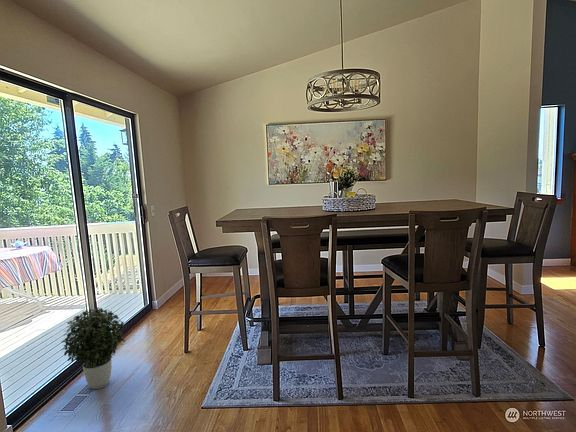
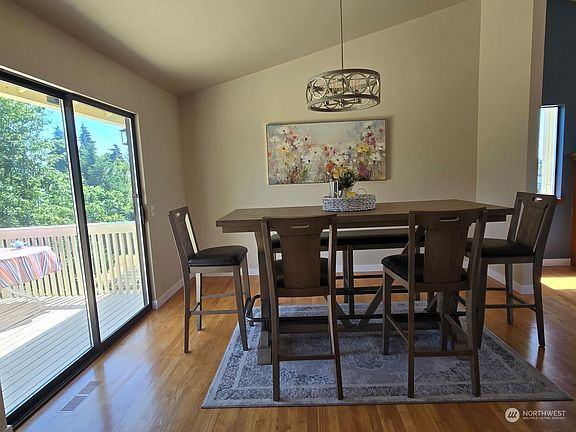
- potted plant (96, 347)
